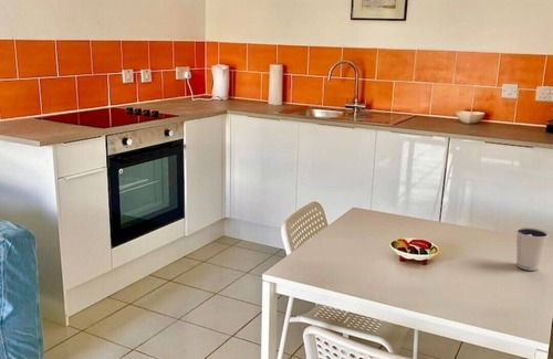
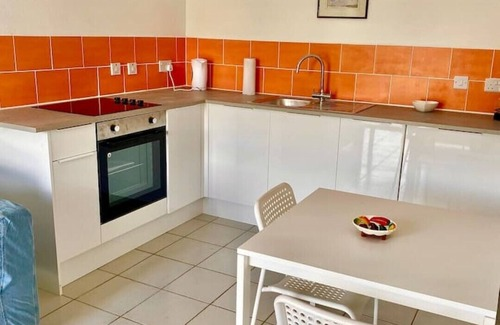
- dixie cup (529, 250)
